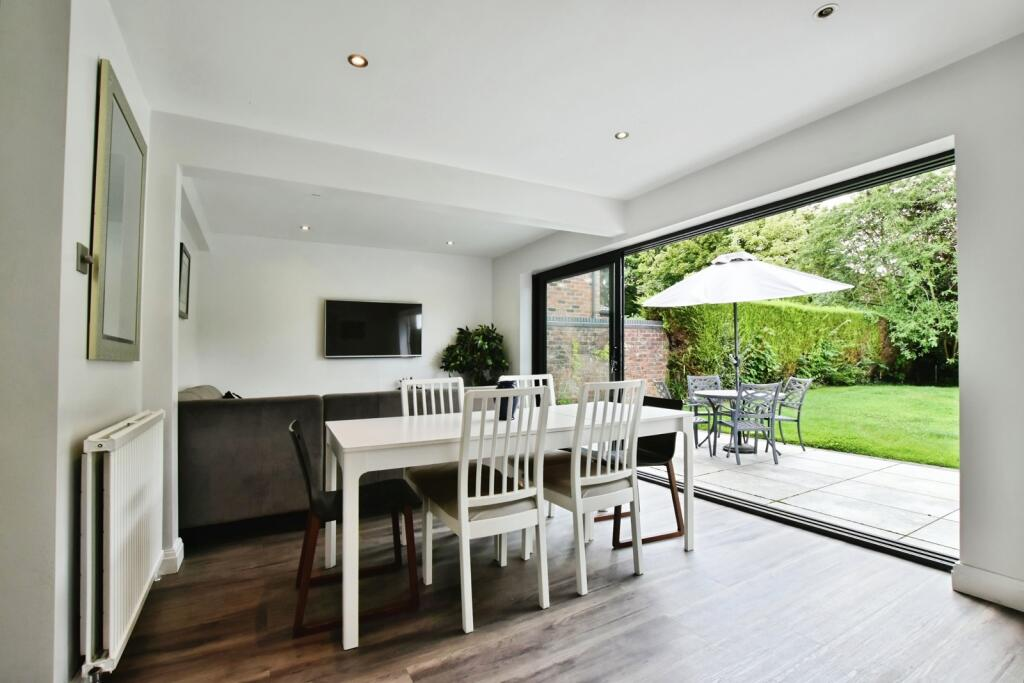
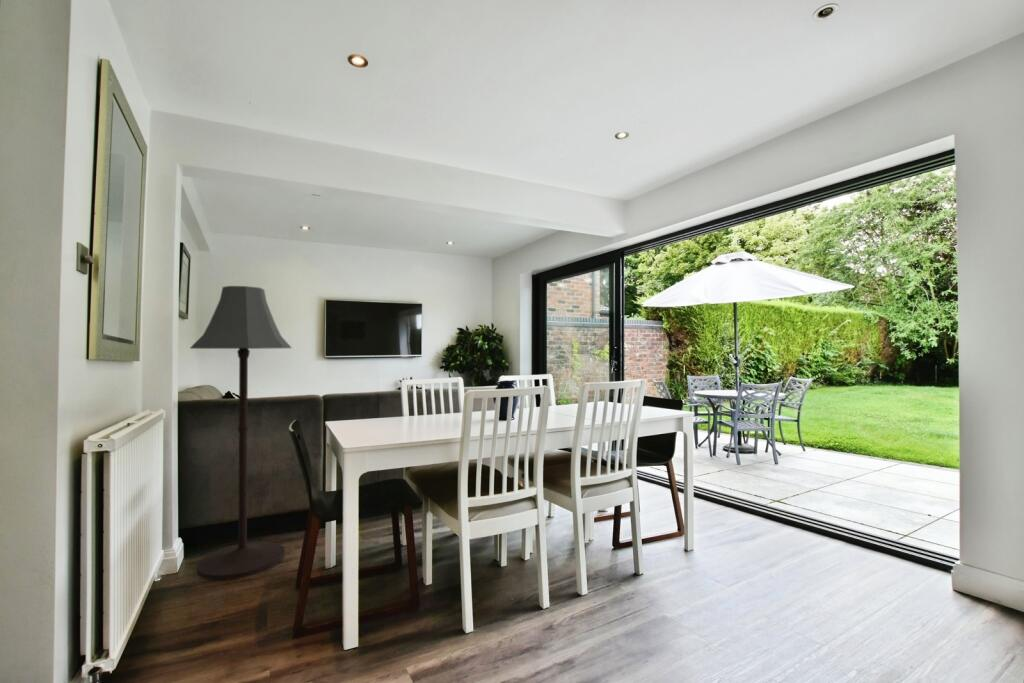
+ floor lamp (243, 424)
